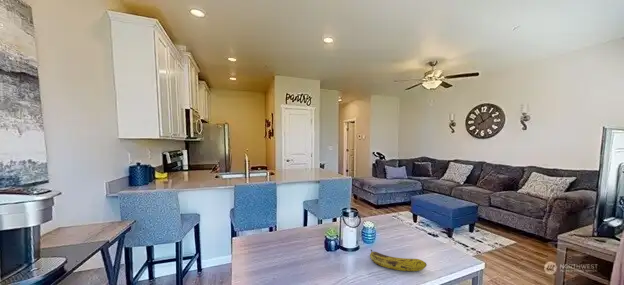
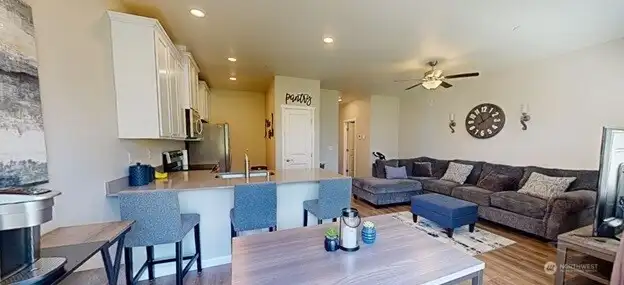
- fruit (396, 258)
